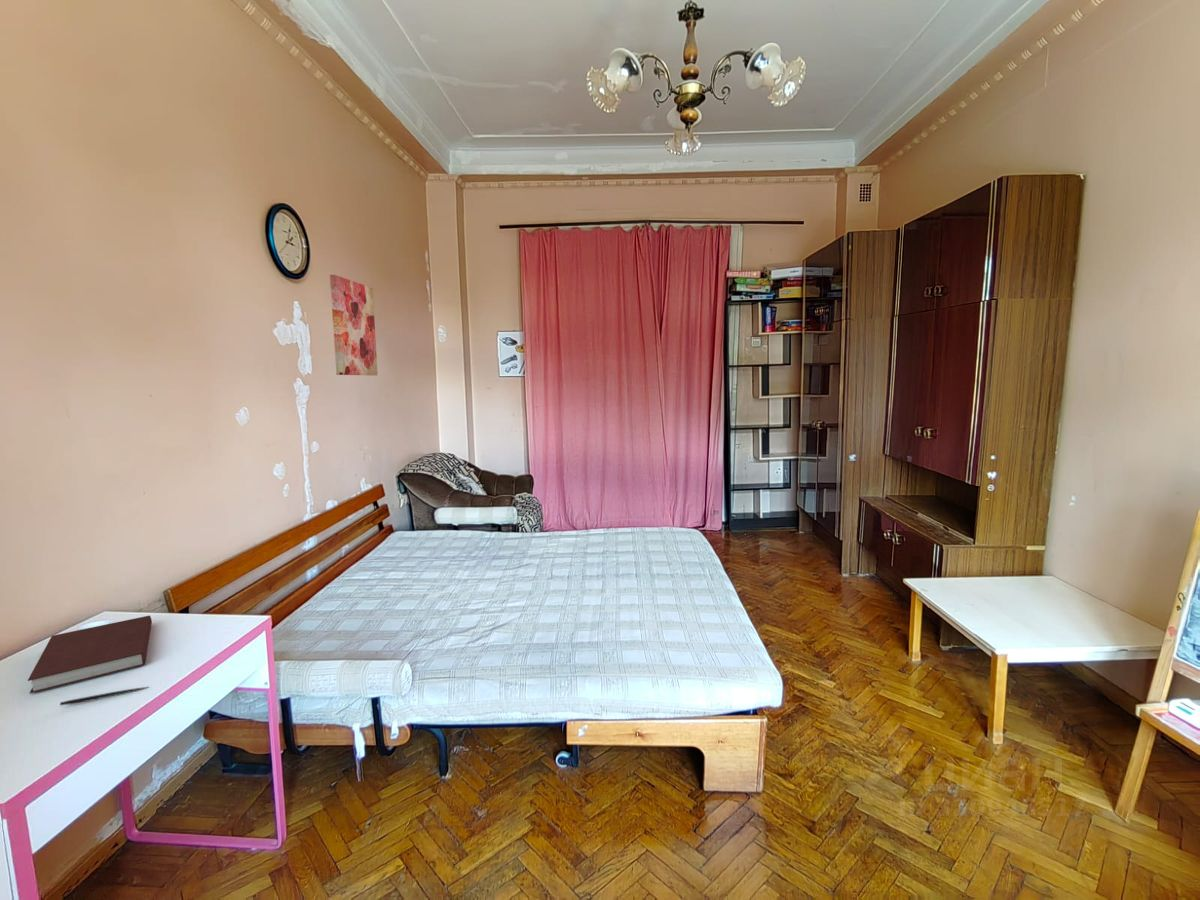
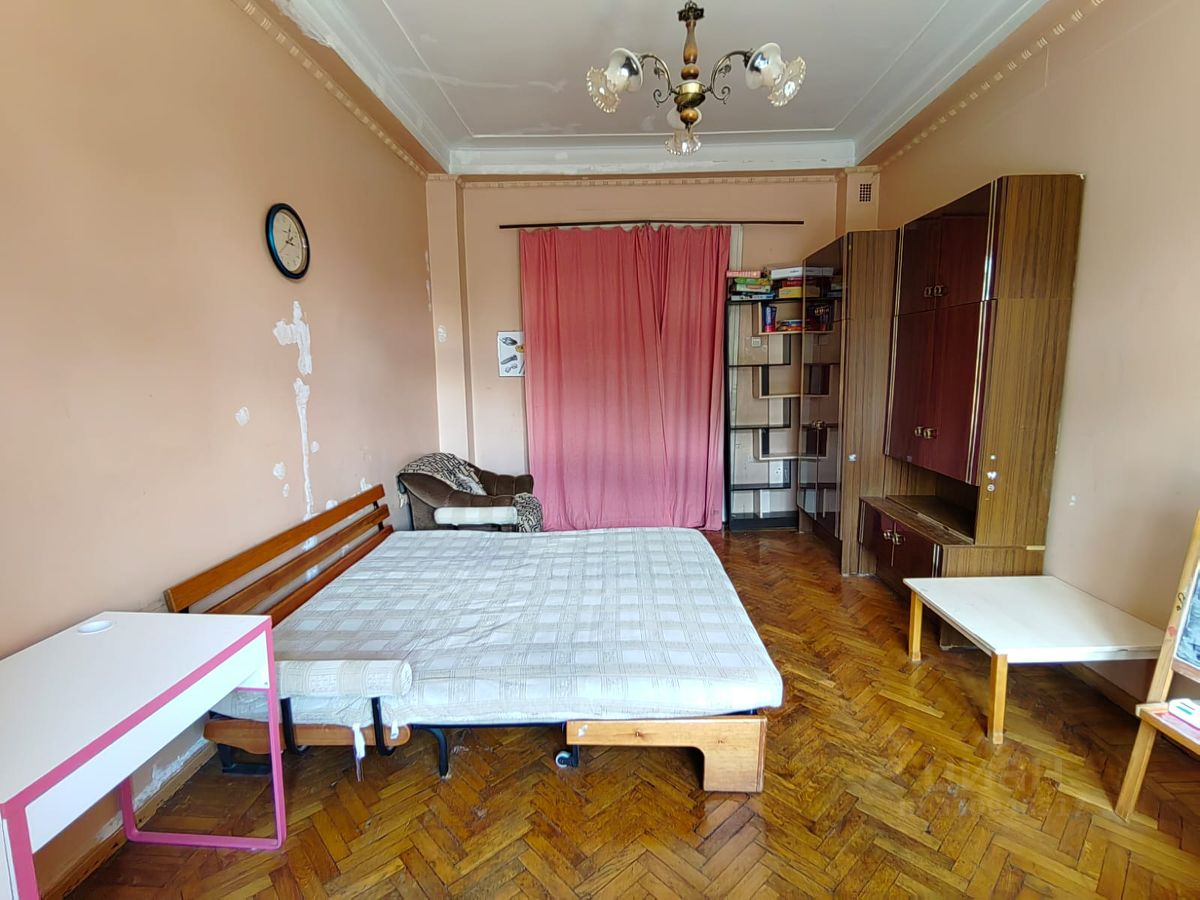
- pen (105, 695)
- wall art (355, 329)
- notebook (97, 649)
